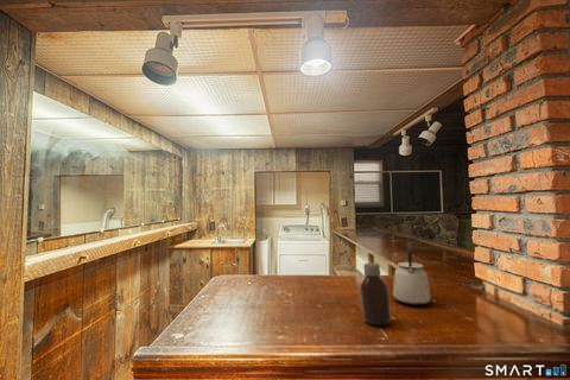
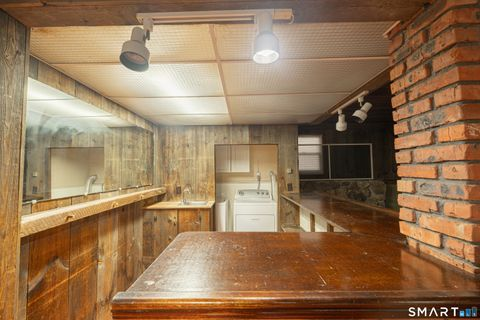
- kettle (410, 270)
- bottle (374, 292)
